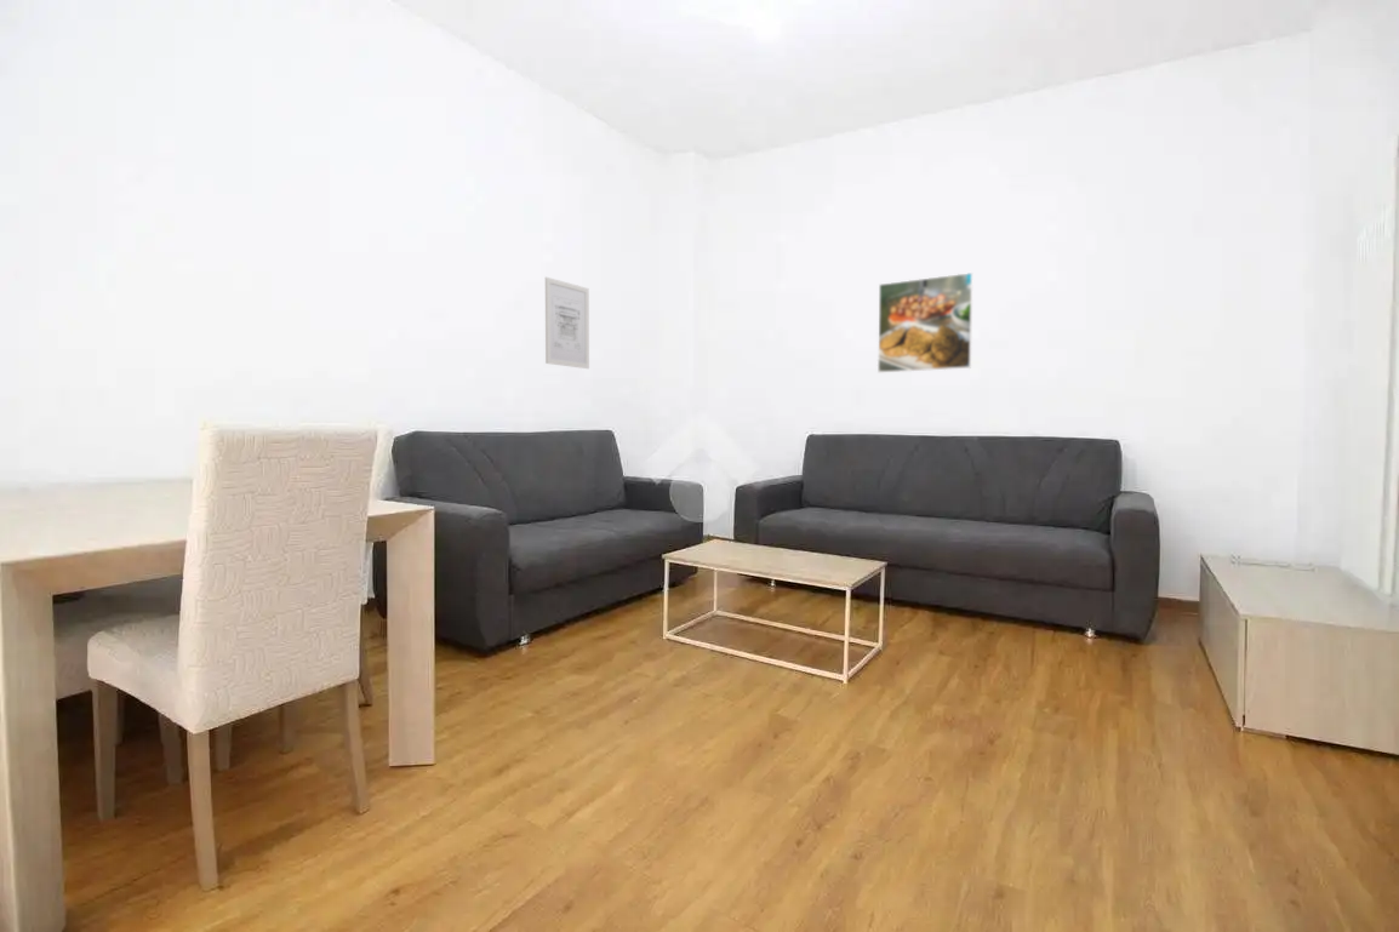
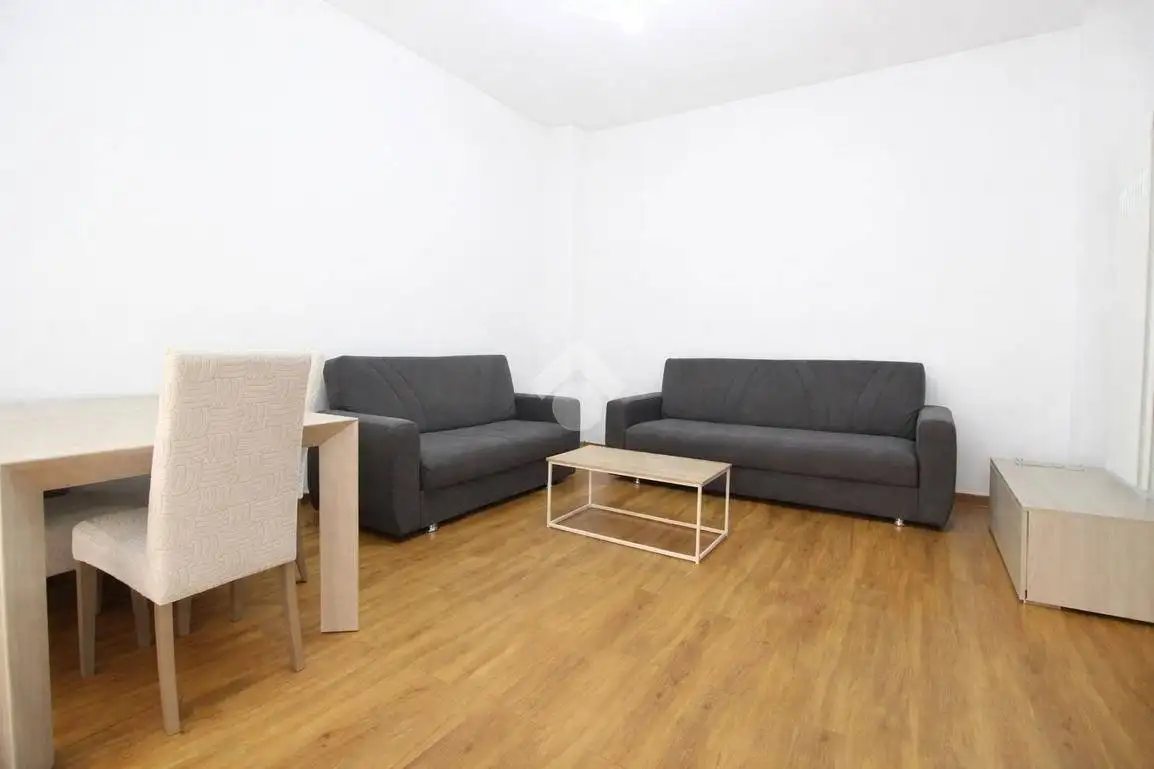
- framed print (924, 324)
- wall art (567, 324)
